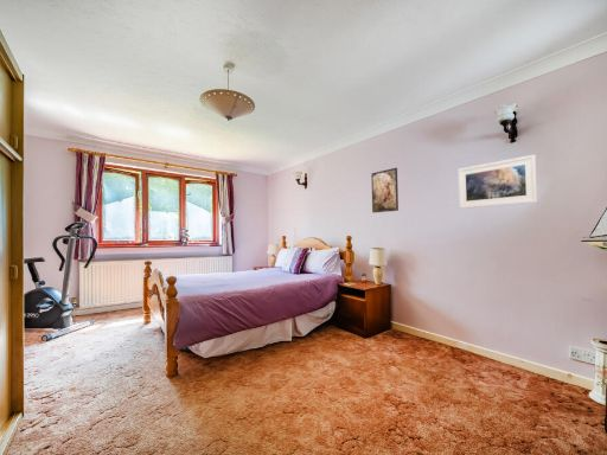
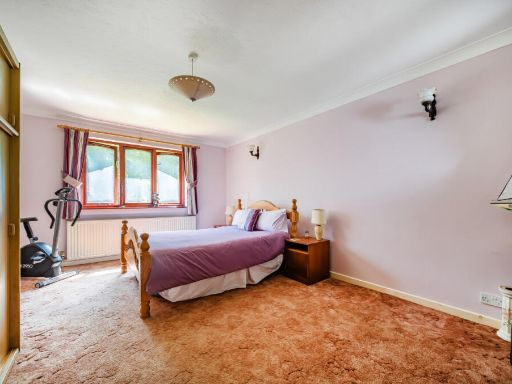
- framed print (384, 191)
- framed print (493, 184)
